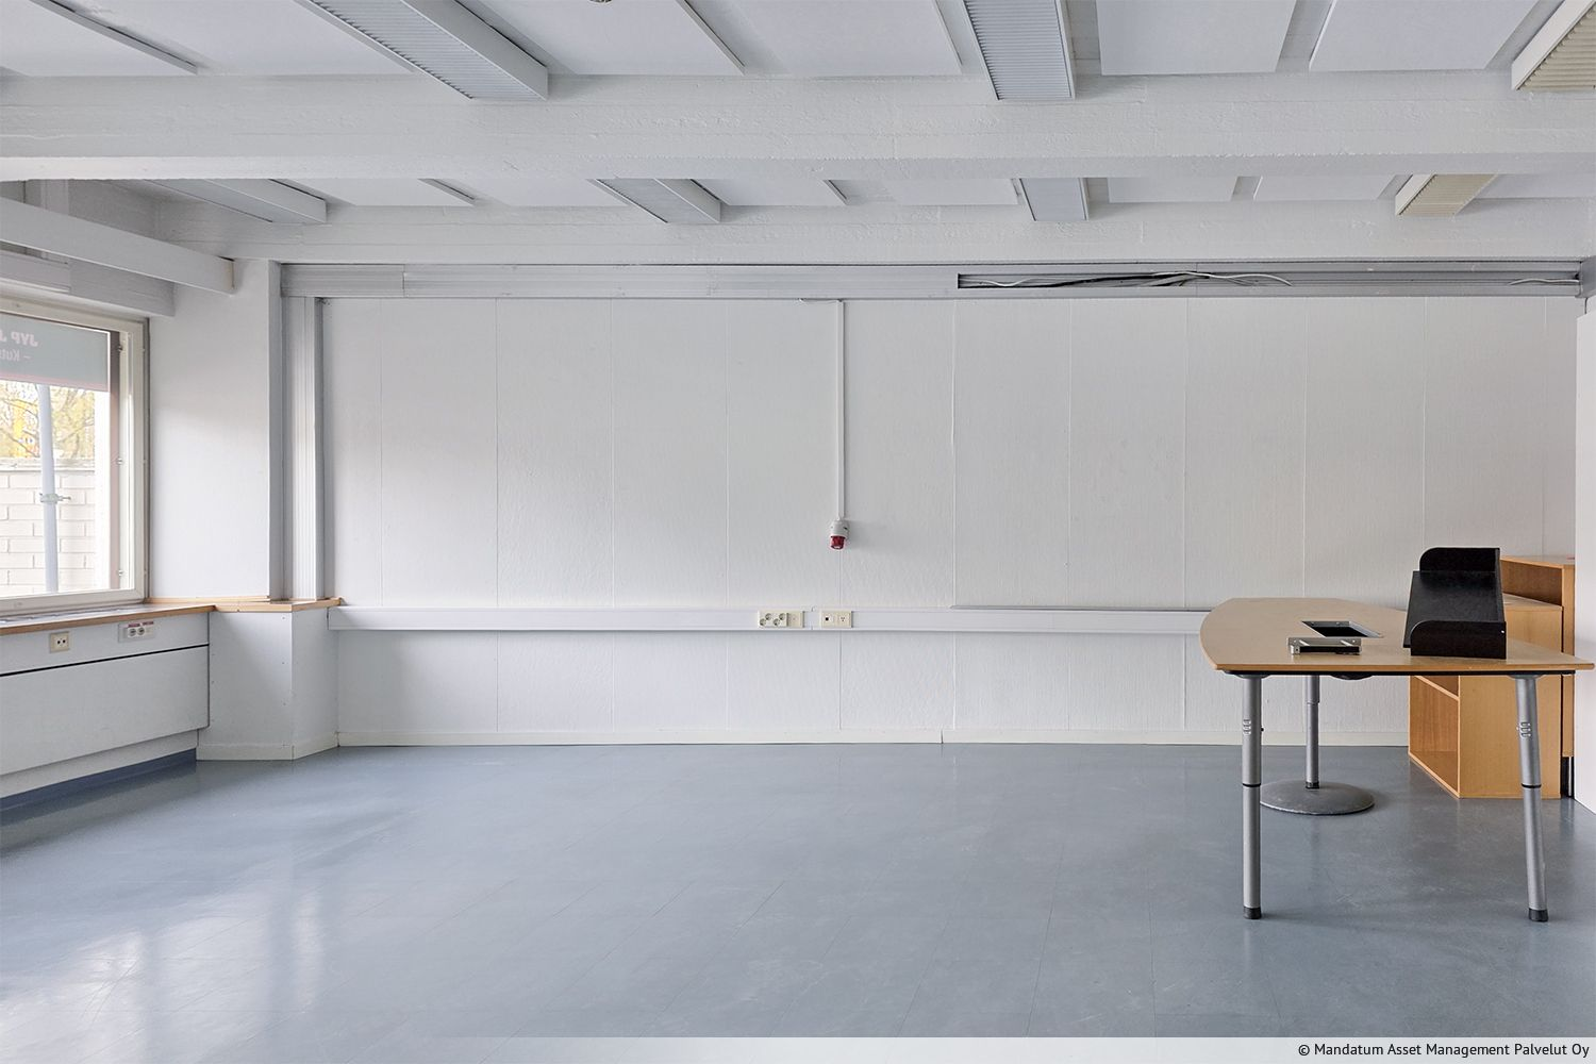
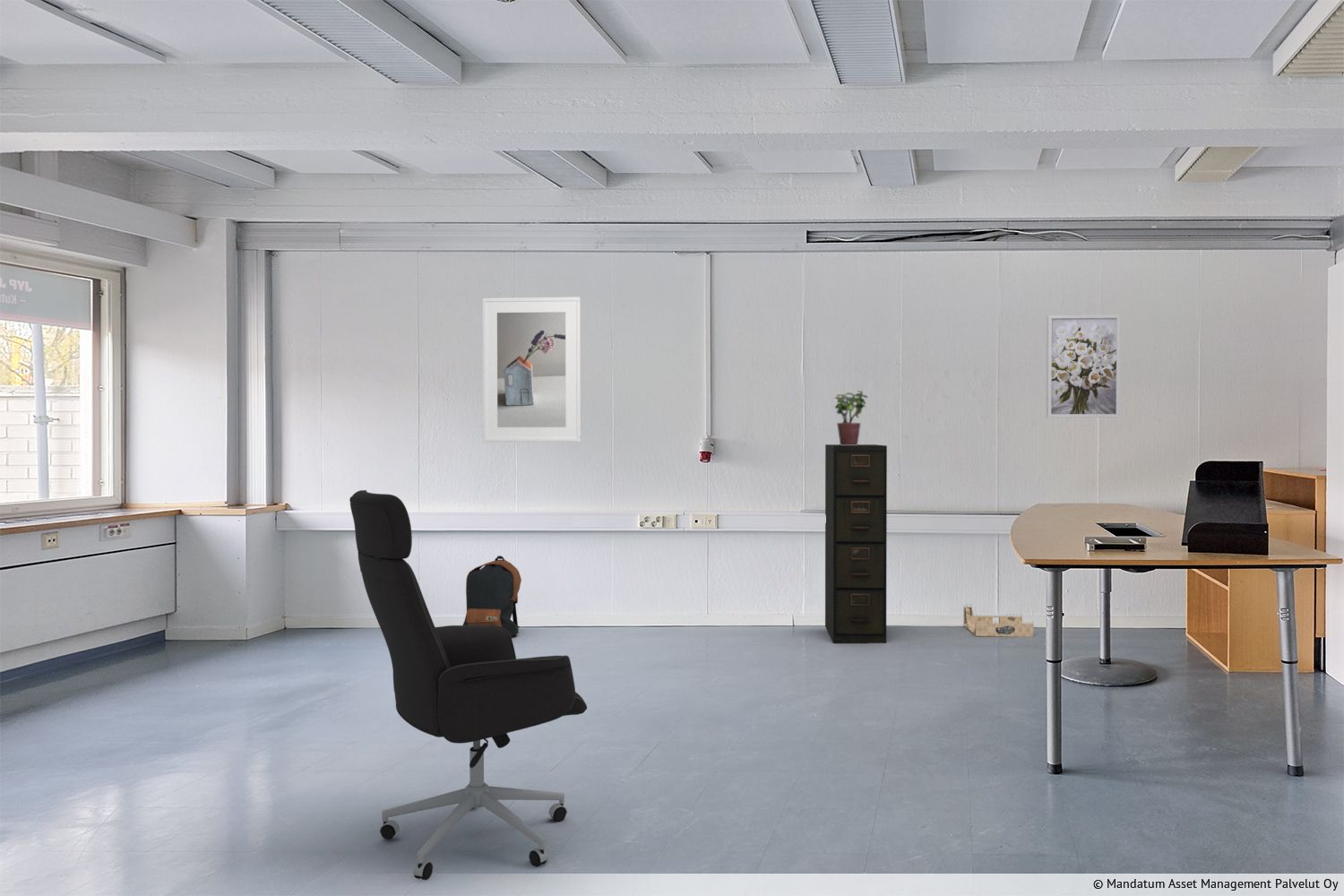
+ office chair (466, 666)
+ filing cabinet (855, 540)
+ backpack (494, 595)
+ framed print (531, 369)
+ potted plant (850, 417)
+ wall art (1082, 366)
+ architectural model (997, 621)
